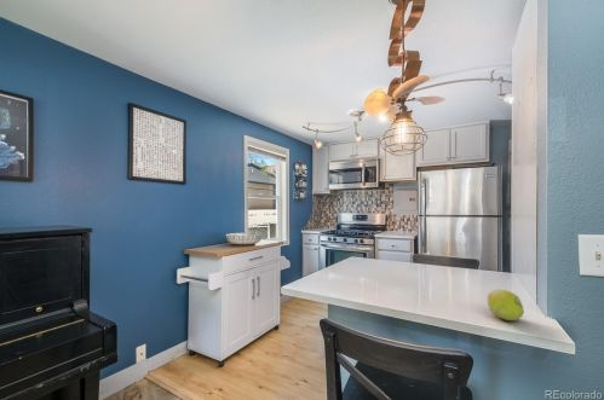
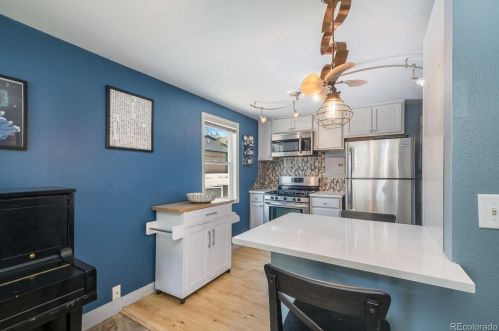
- fruit (505, 305)
